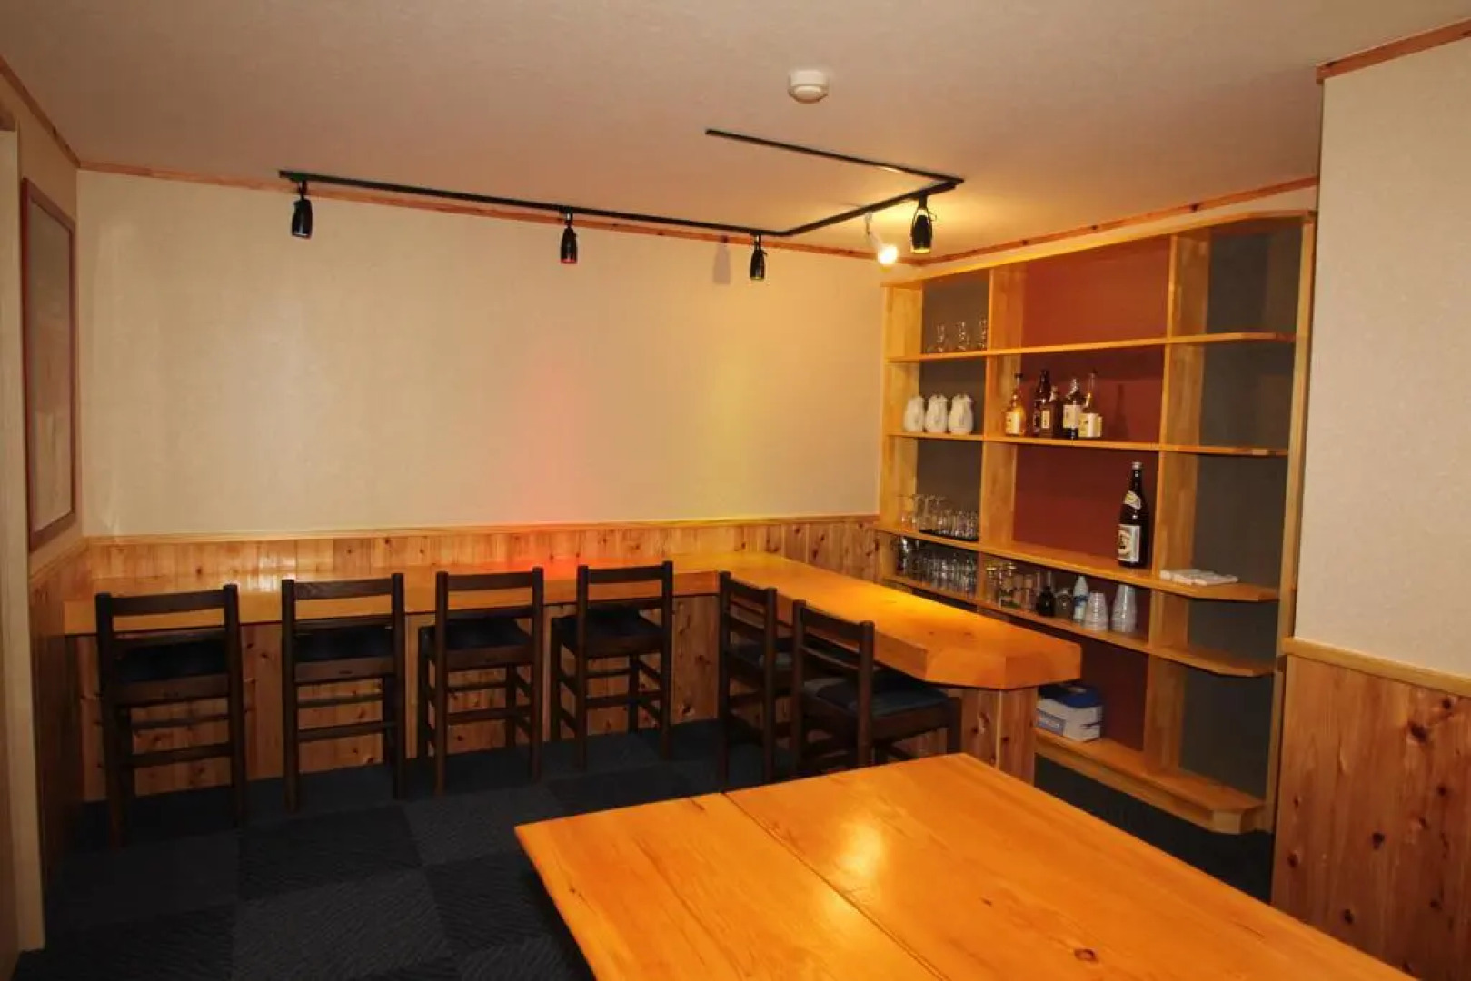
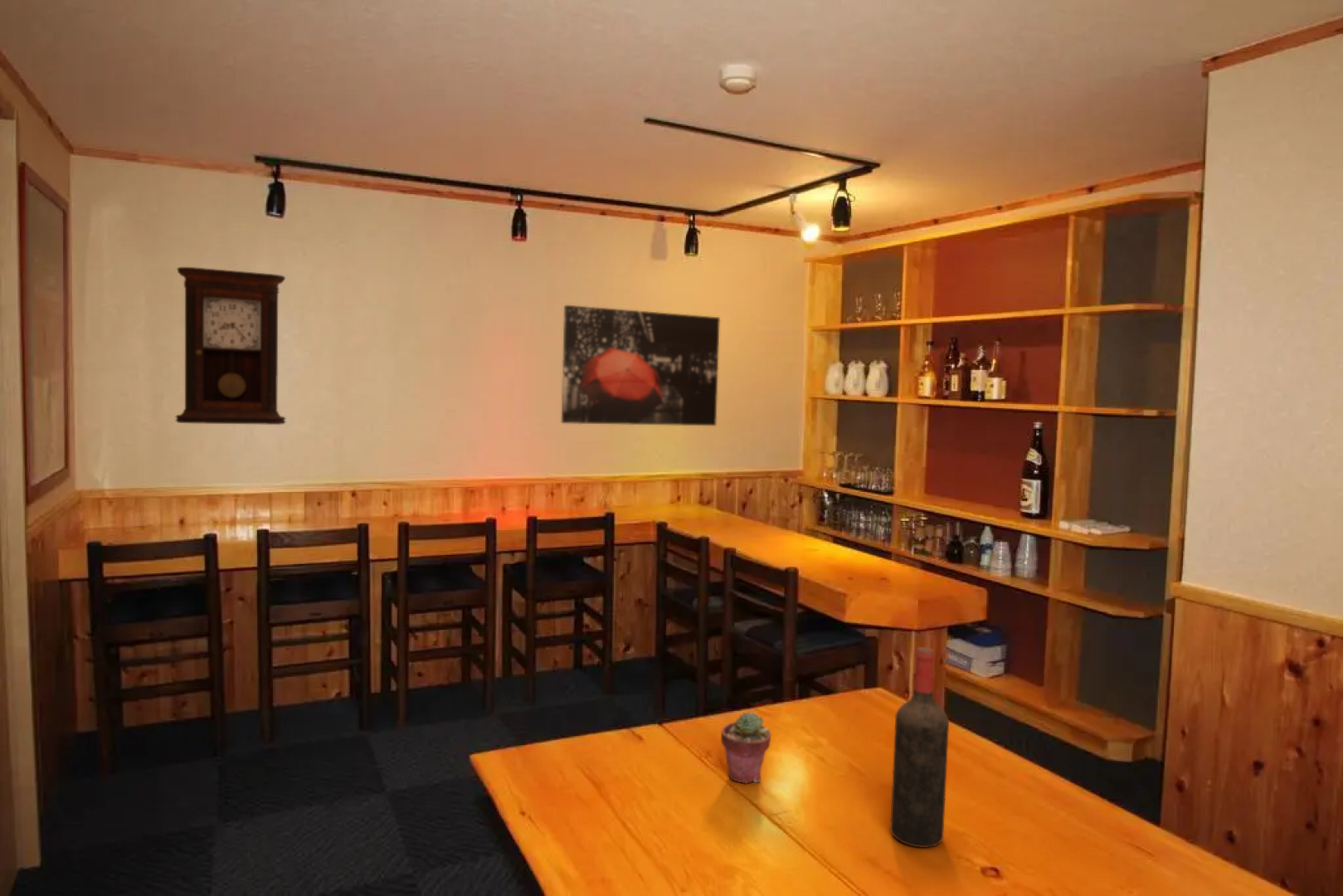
+ wine bottle (921, 743)
+ wall art (643, 368)
+ potted succulent (745, 744)
+ pendulum clock (231, 348)
